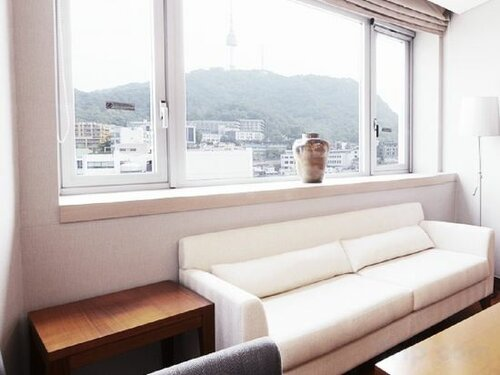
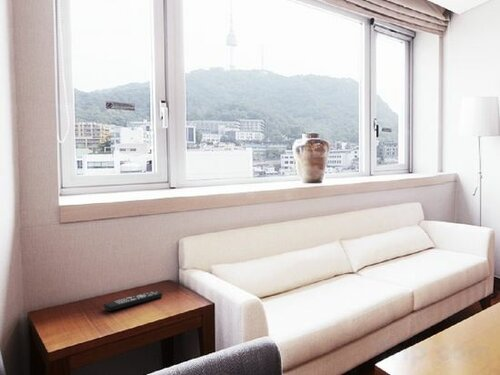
+ remote control (134, 300)
